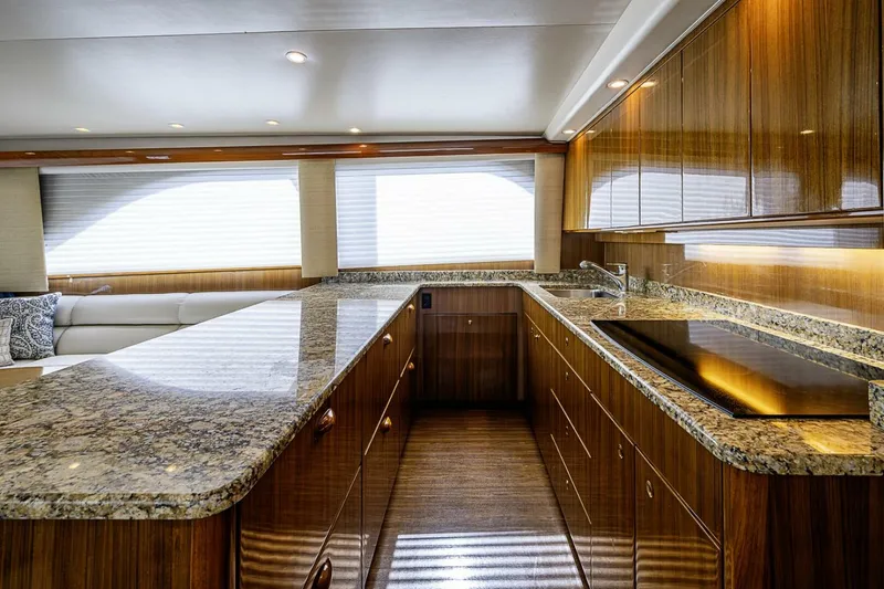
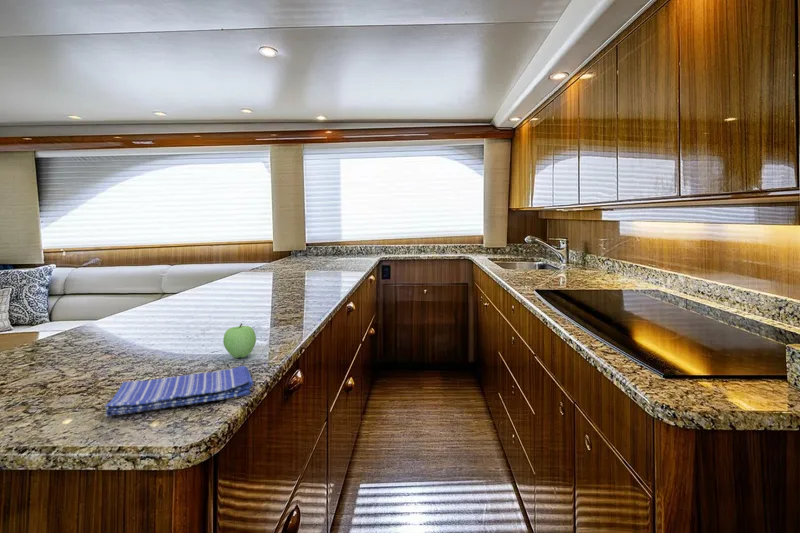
+ apple (239, 340)
+ dish towel (186, 384)
